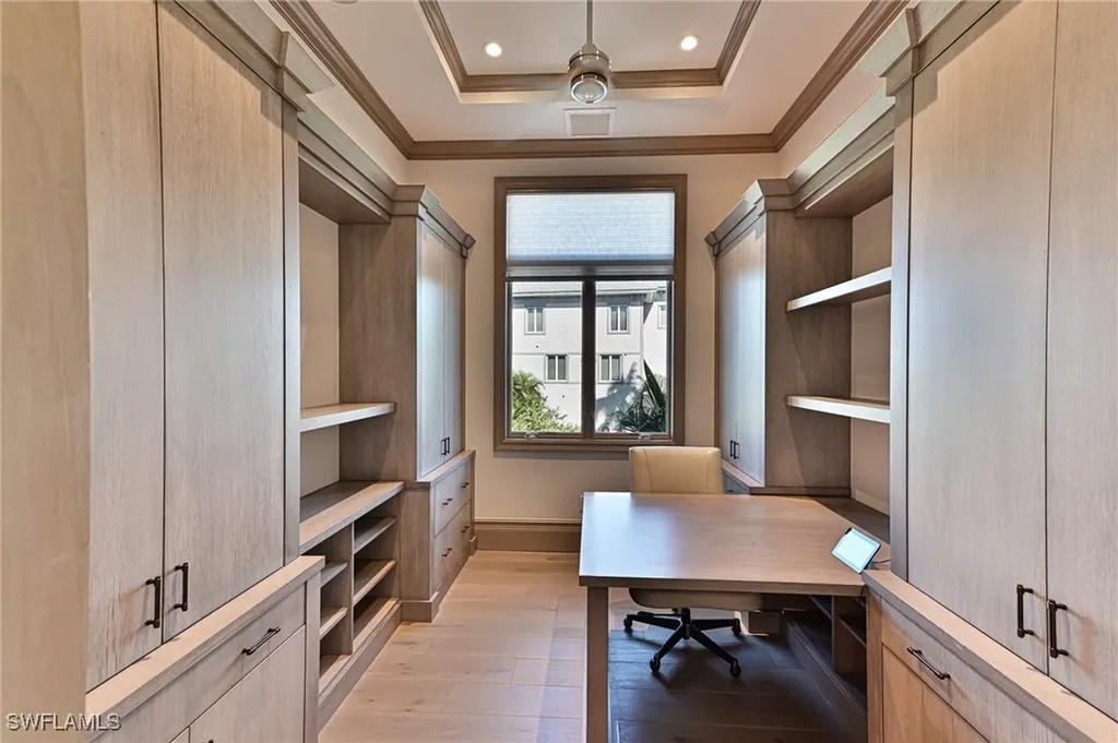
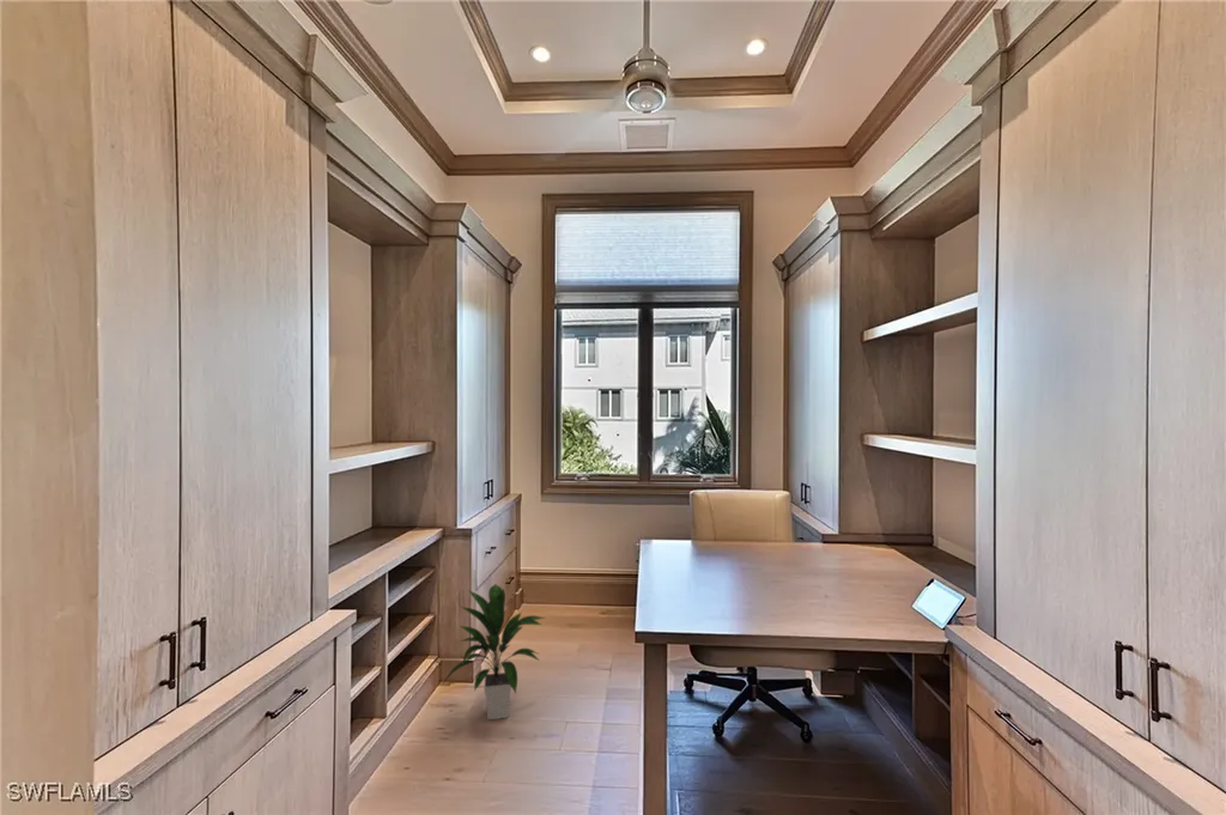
+ indoor plant (493, 647)
